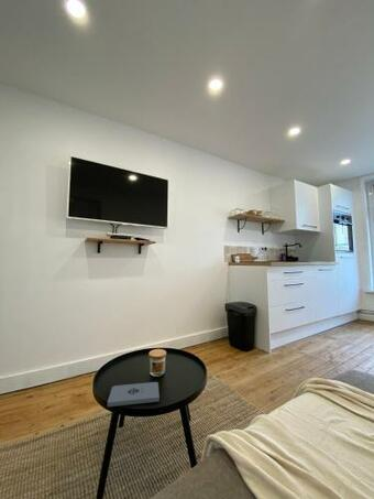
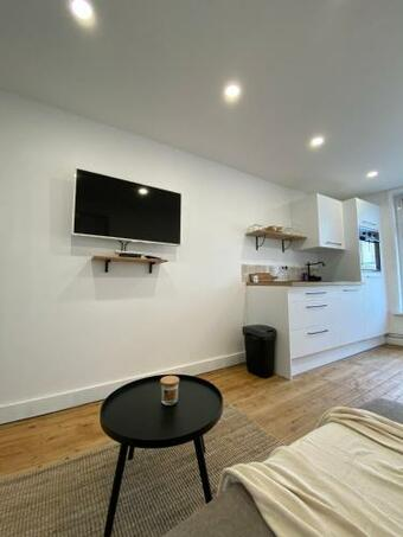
- notepad (134, 393)
